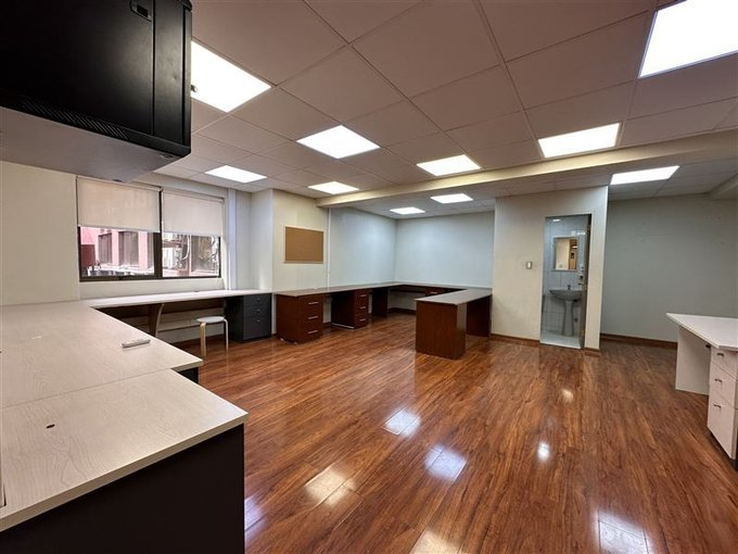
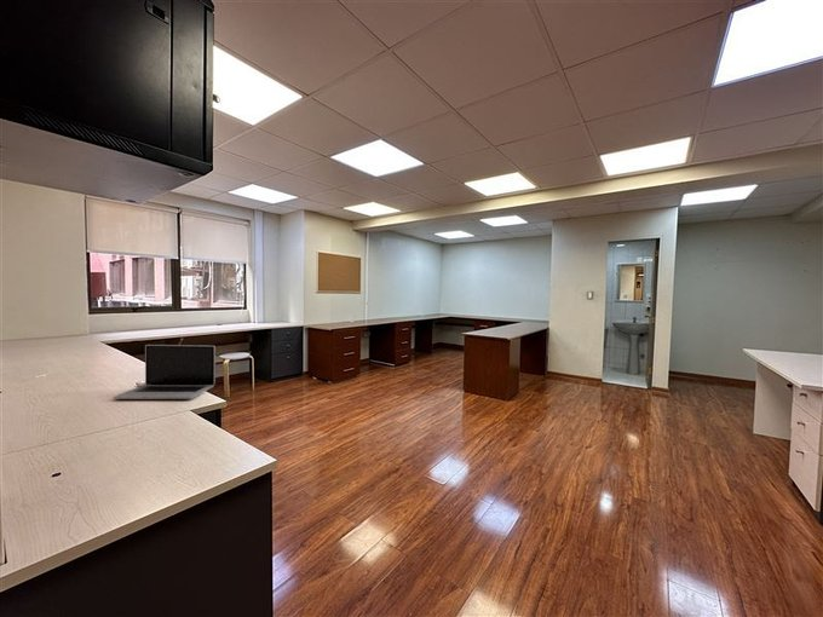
+ laptop (167, 370)
